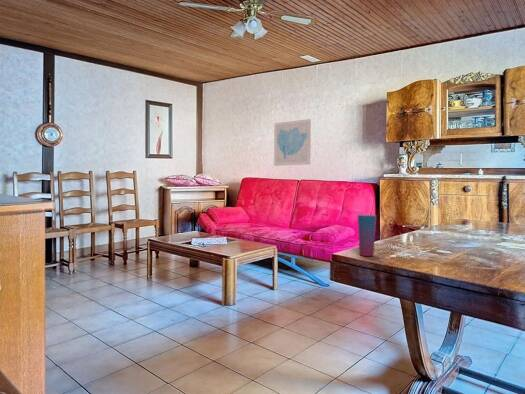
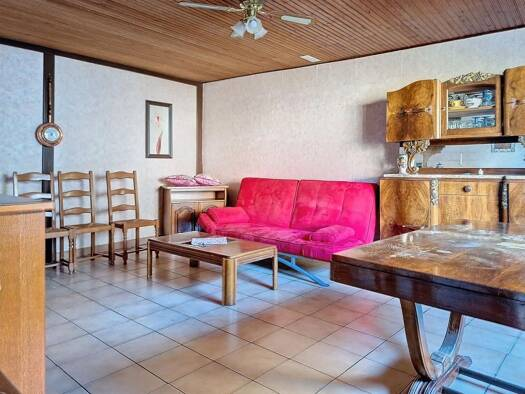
- wall art (291, 143)
- cup (366, 235)
